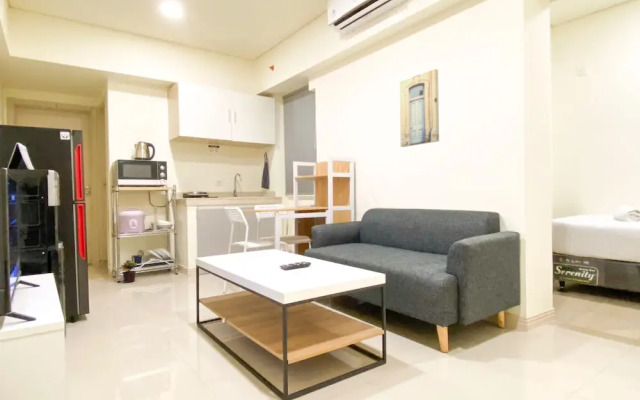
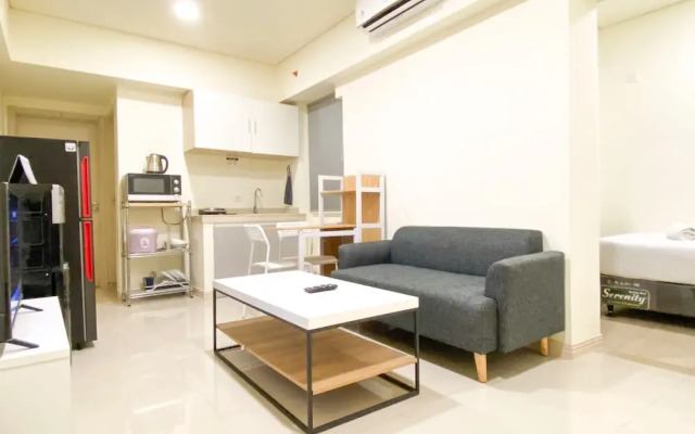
- wall art (418, 110)
- potted plant (128, 270)
